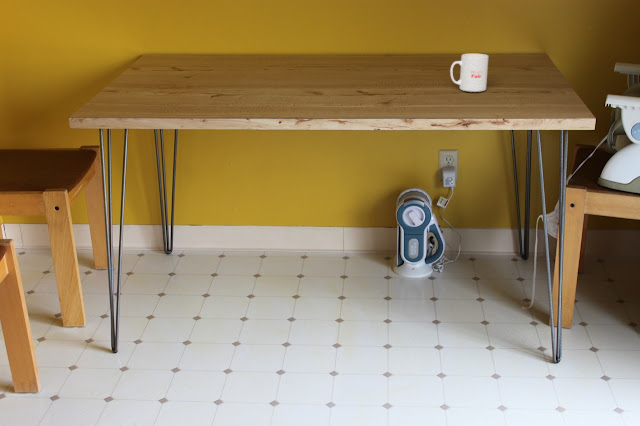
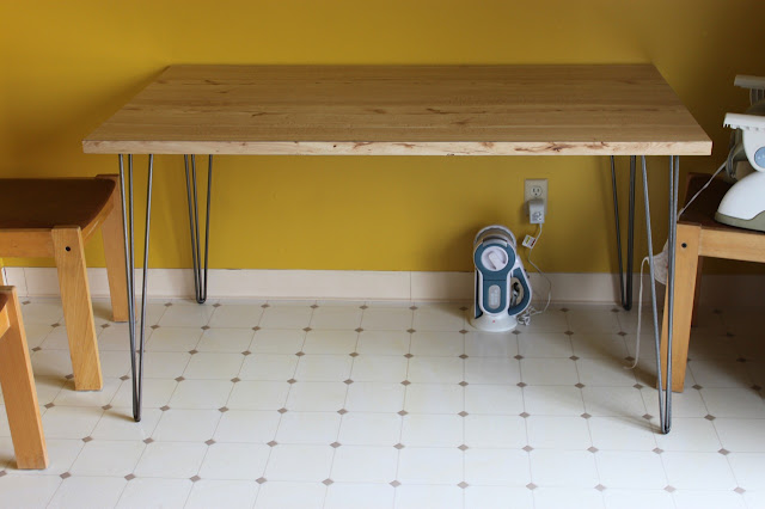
- mug (468, 72)
